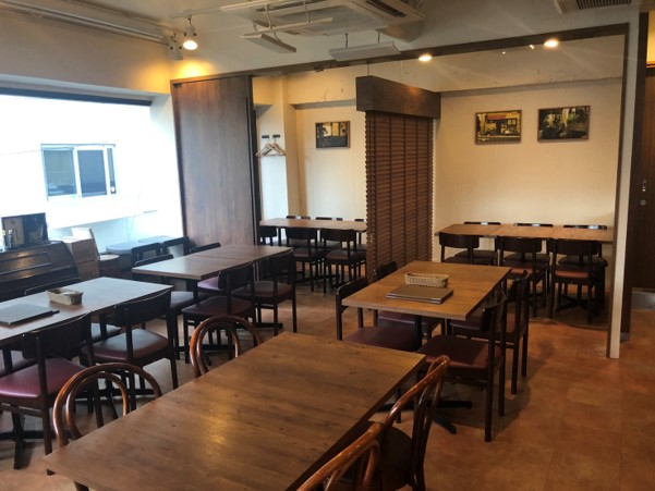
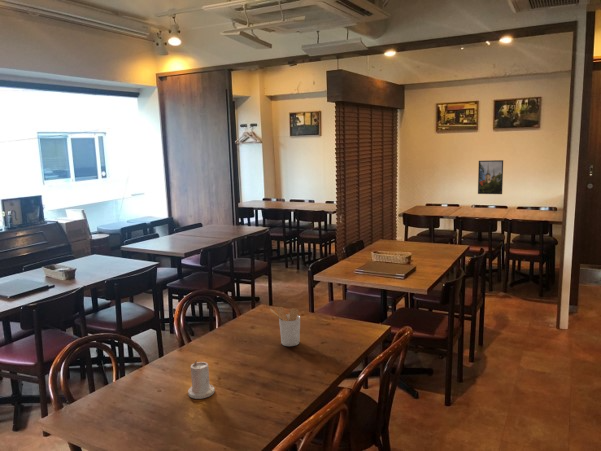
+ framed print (490, 177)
+ candle (200, 376)
+ utensil holder (284, 325)
